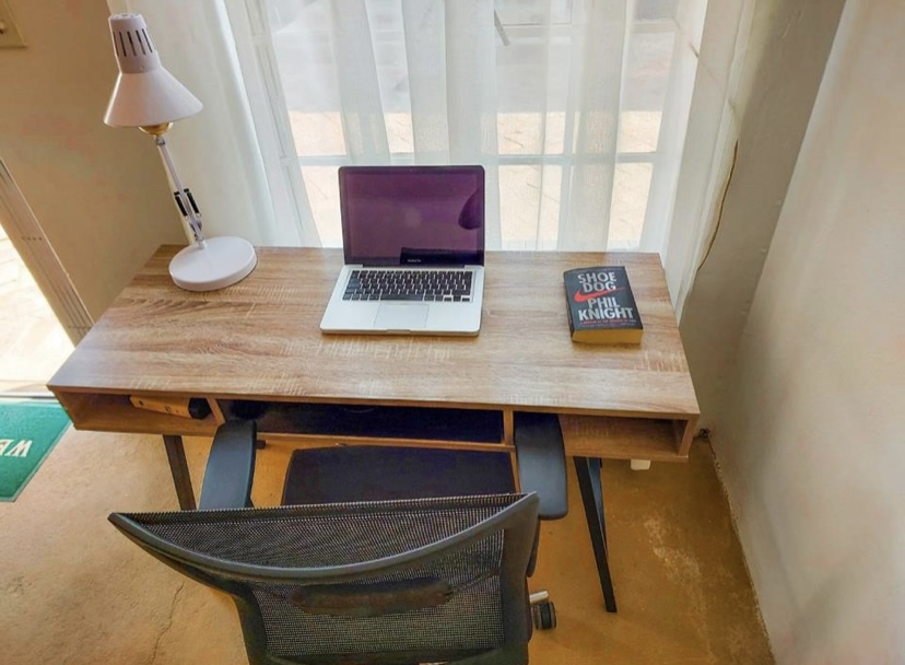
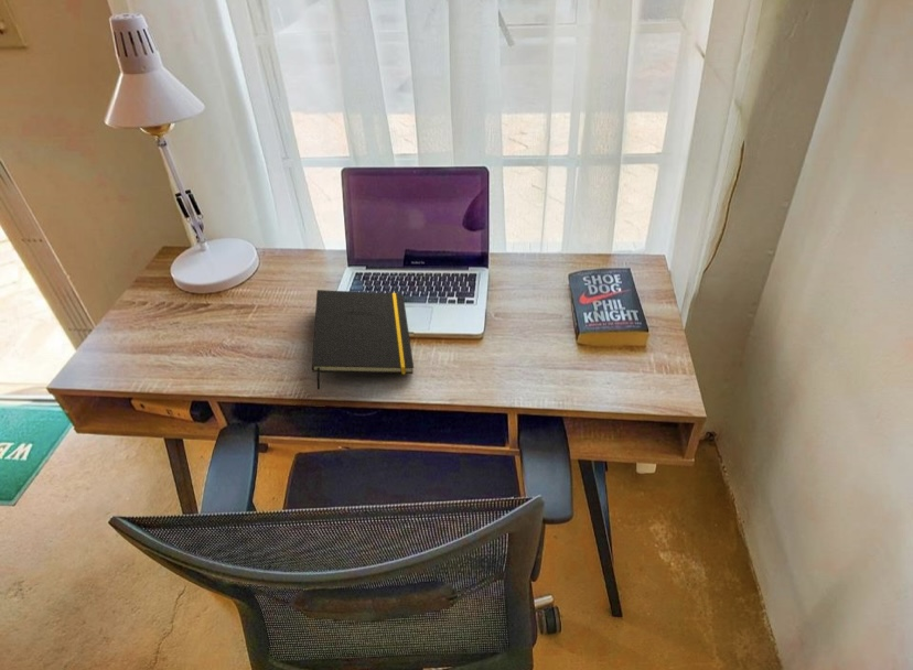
+ notepad (362, 328)
